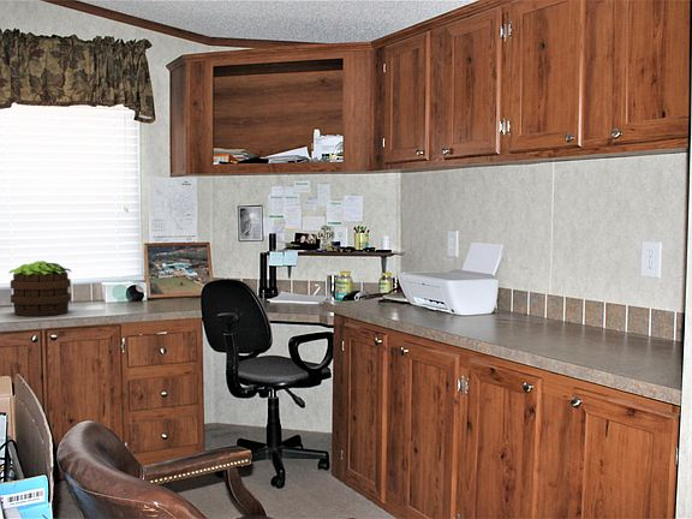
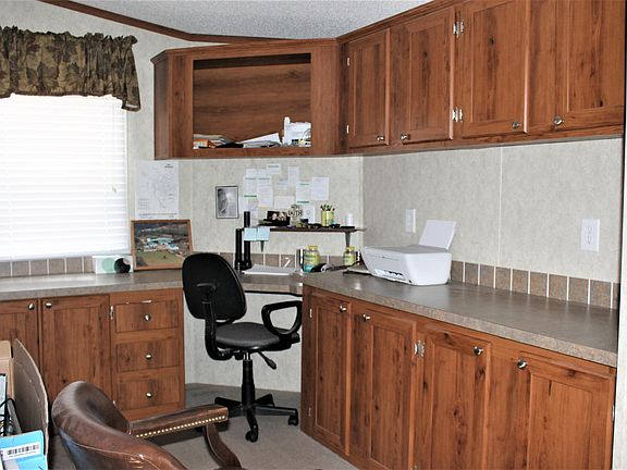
- potted plant (41, 286)
